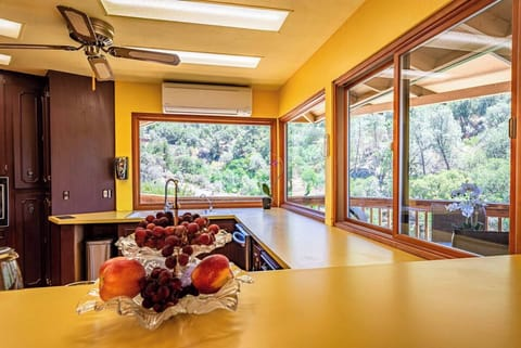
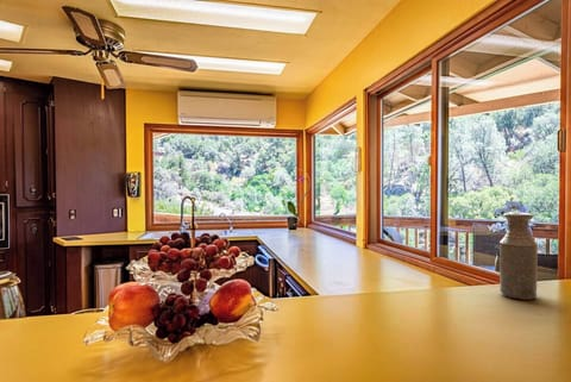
+ bottle (517, 253)
